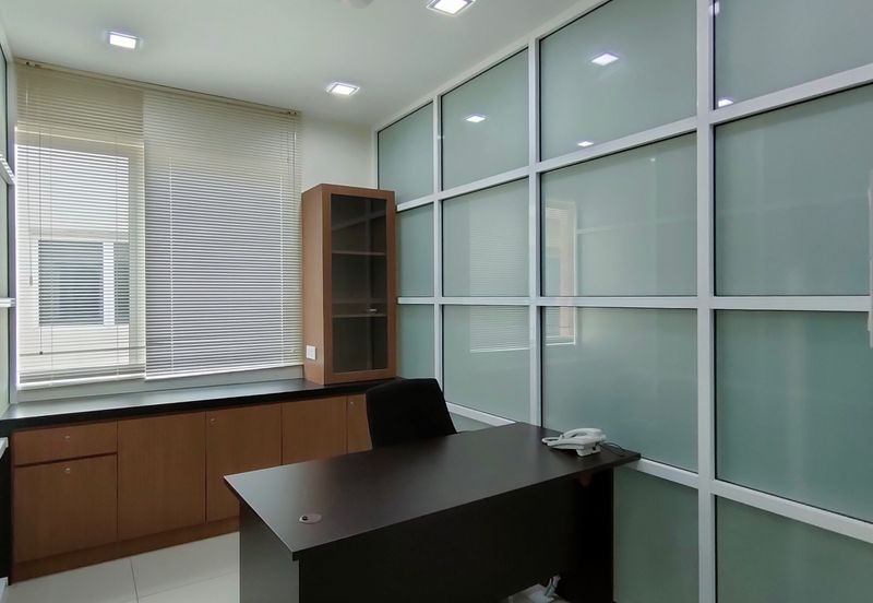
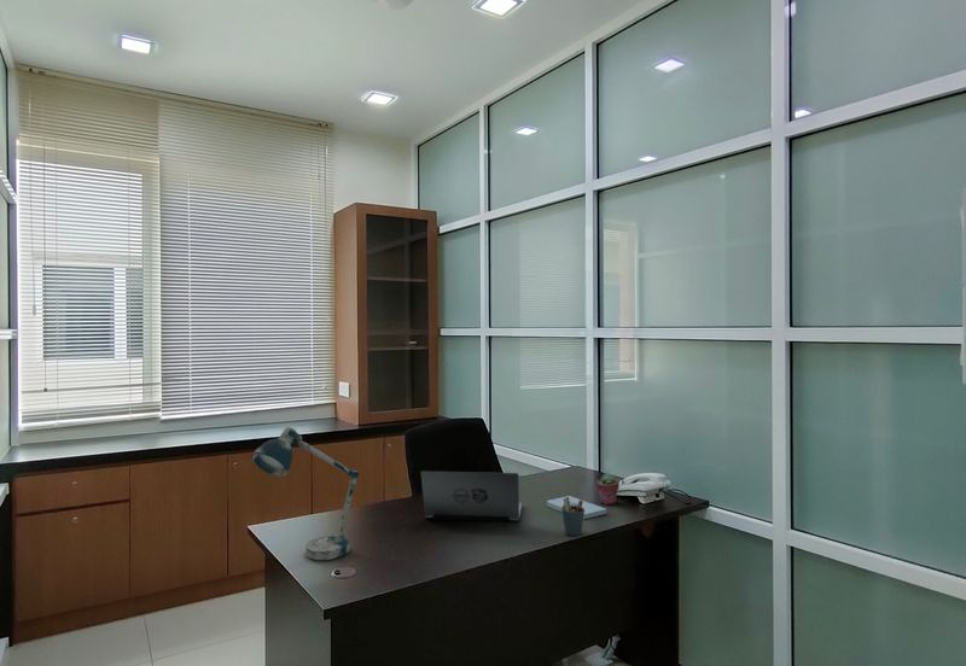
+ notepad (576, 506)
+ desk lamp (287, 472)
+ pen holder (572, 514)
+ potted succulent (607, 487)
+ laptop (473, 489)
